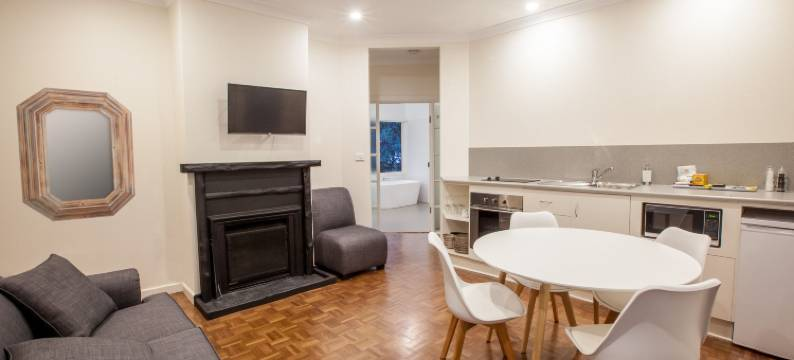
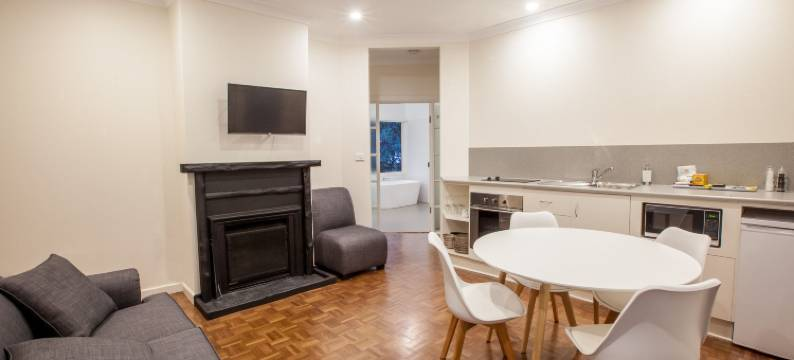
- home mirror (81, 155)
